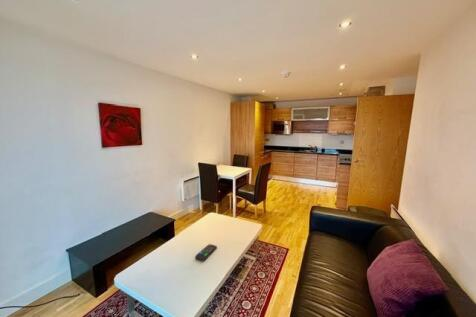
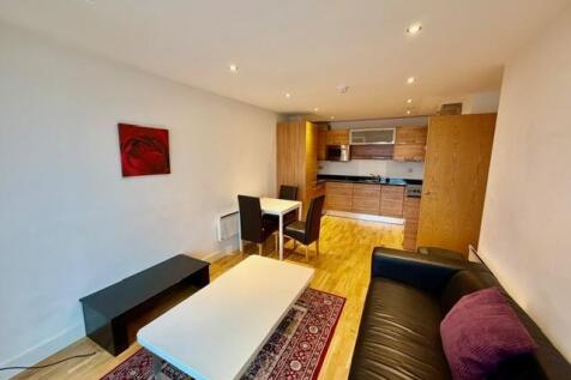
- remote control (206, 252)
